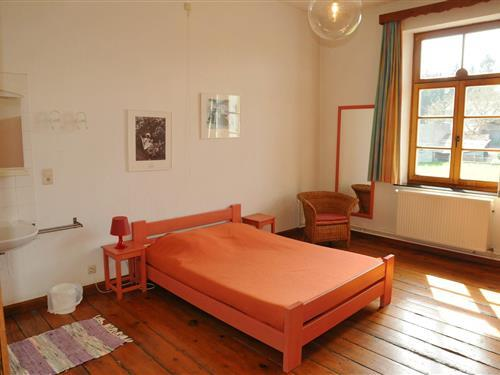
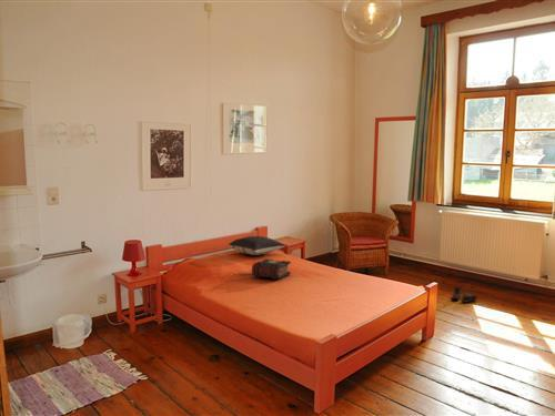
+ boots (464, 294)
+ pillow (256, 244)
+ book (271, 268)
